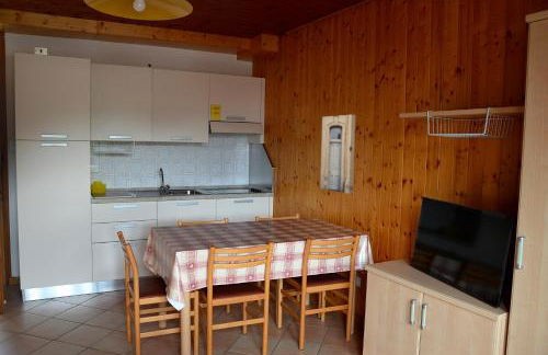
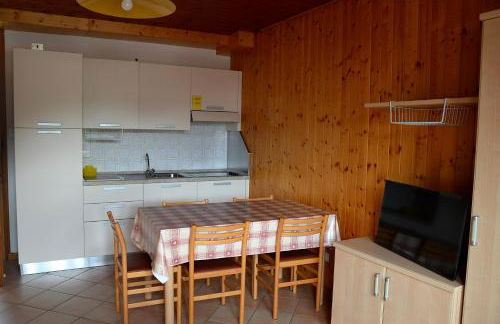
- wall art (336, 153)
